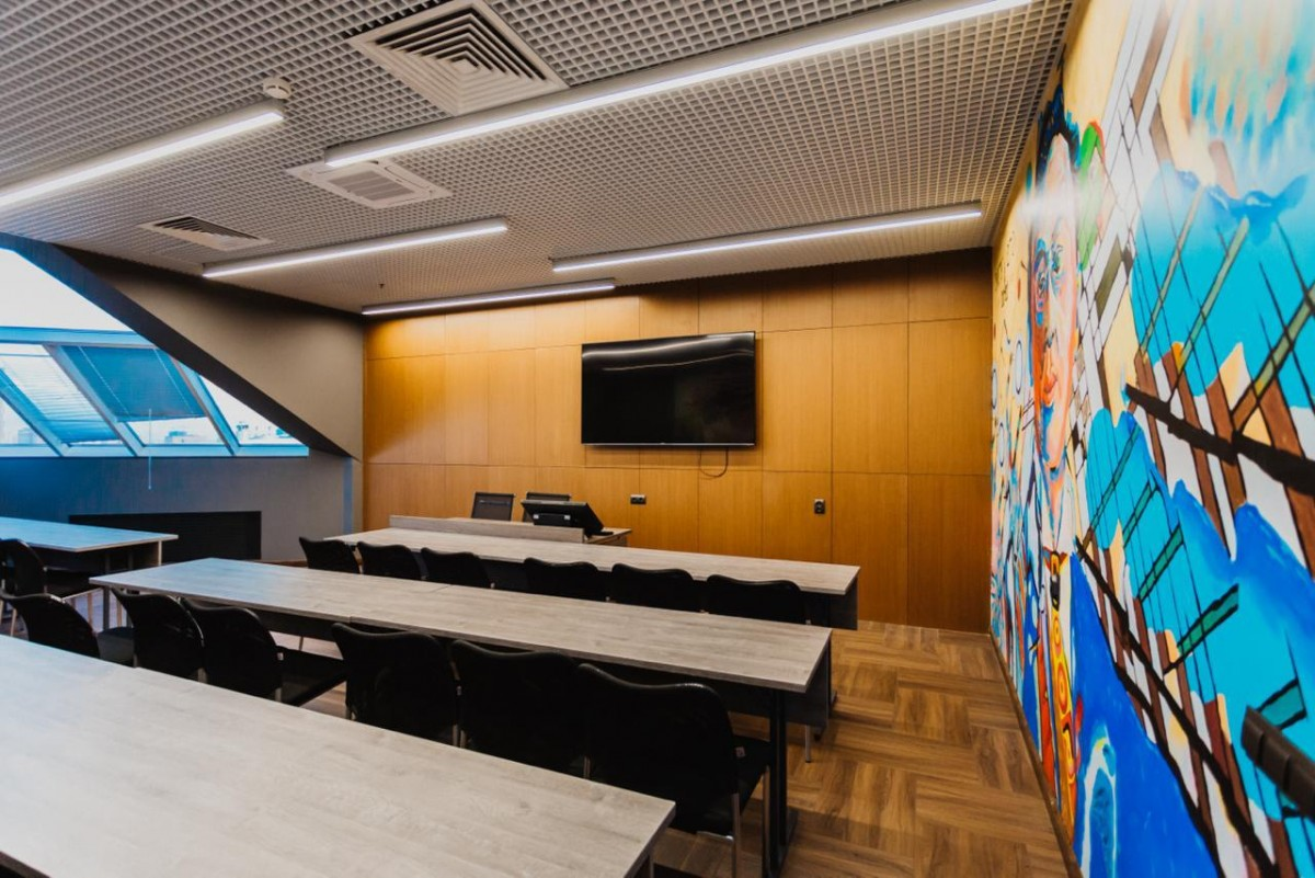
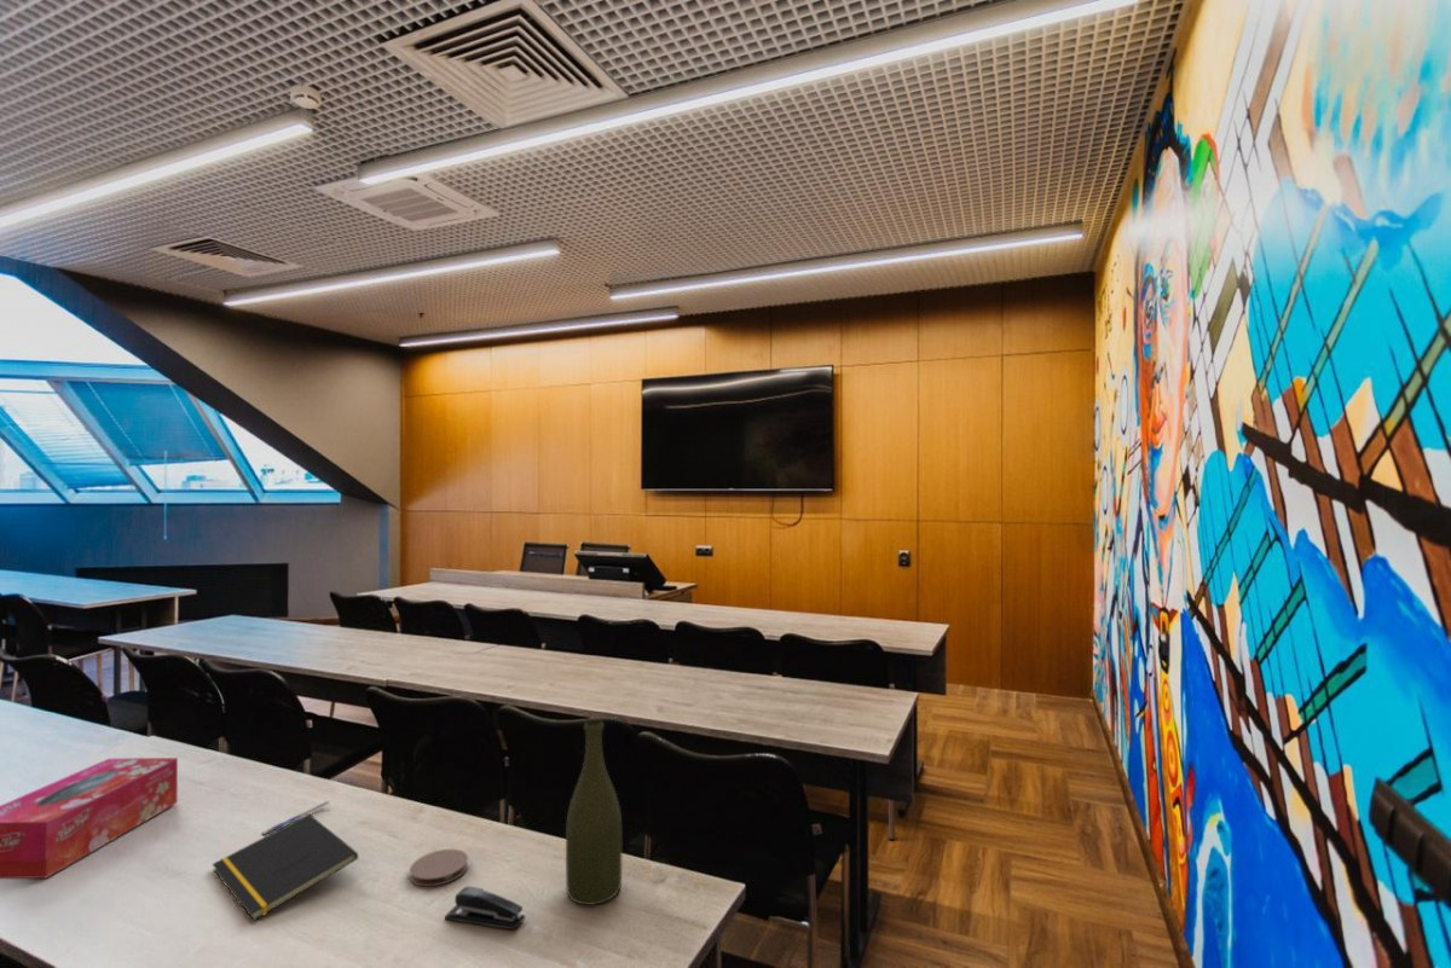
+ tissue box (80, 811)
+ notepad (284, 860)
+ stapler (485, 905)
+ bottle (594, 806)
+ coaster (439, 866)
+ pen (297, 816)
